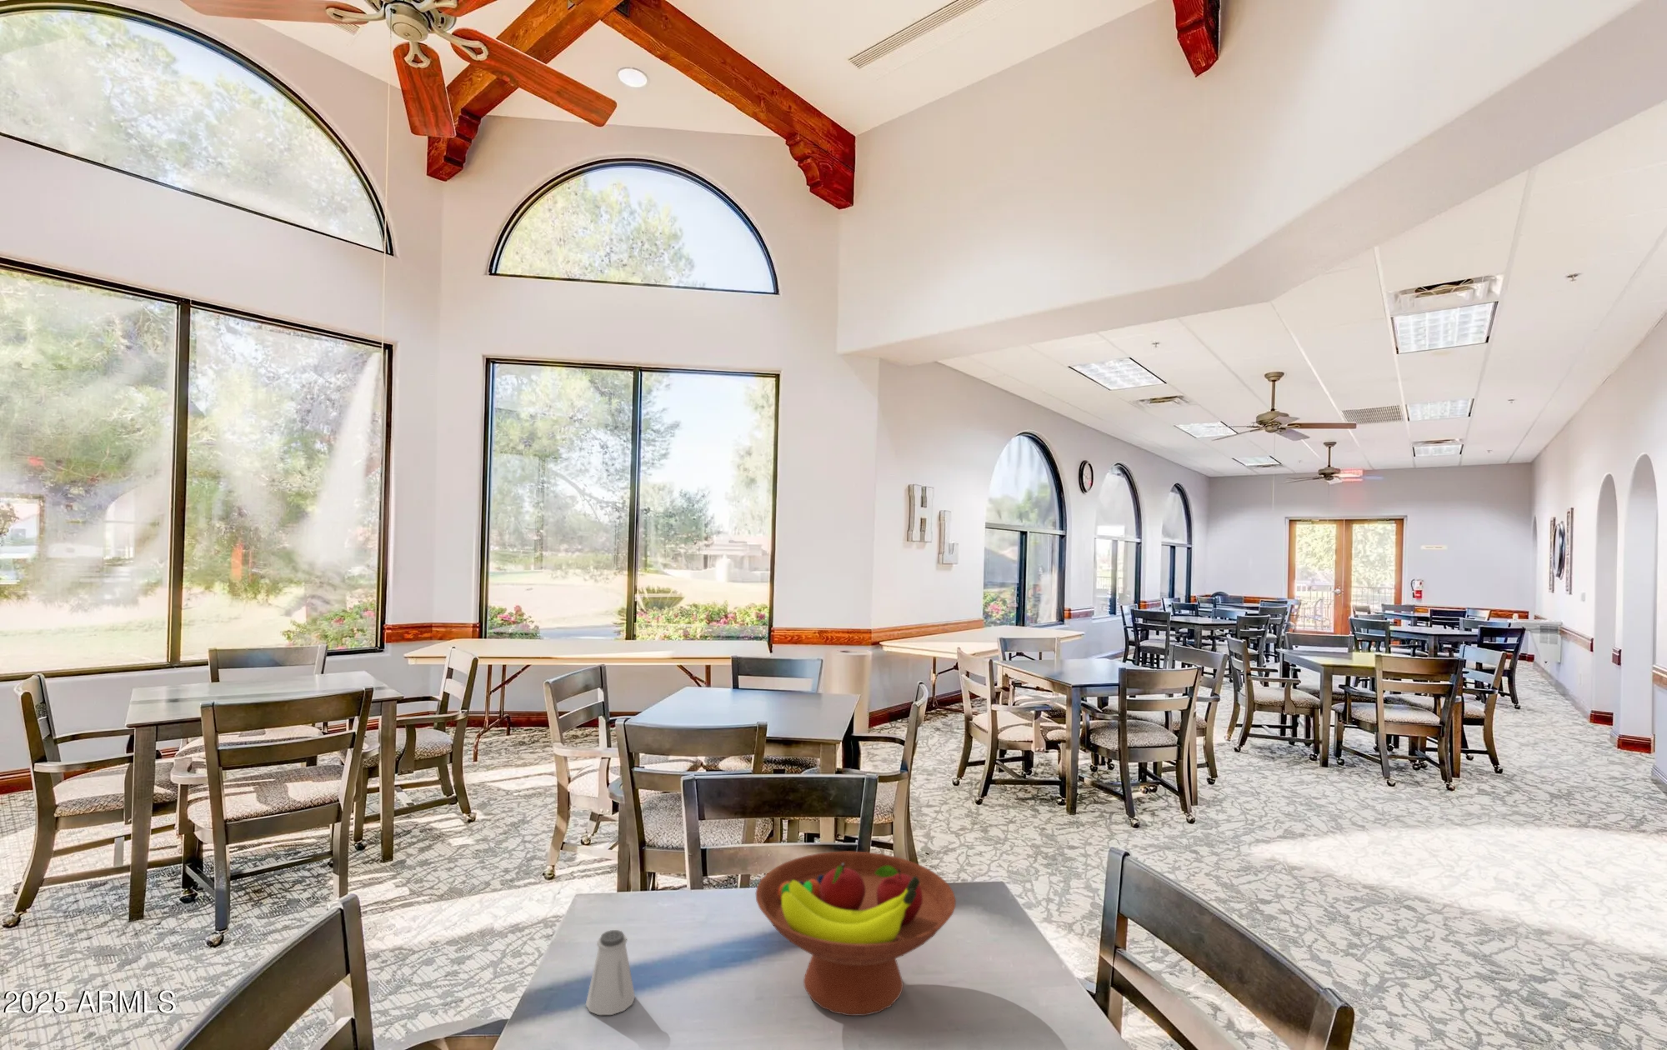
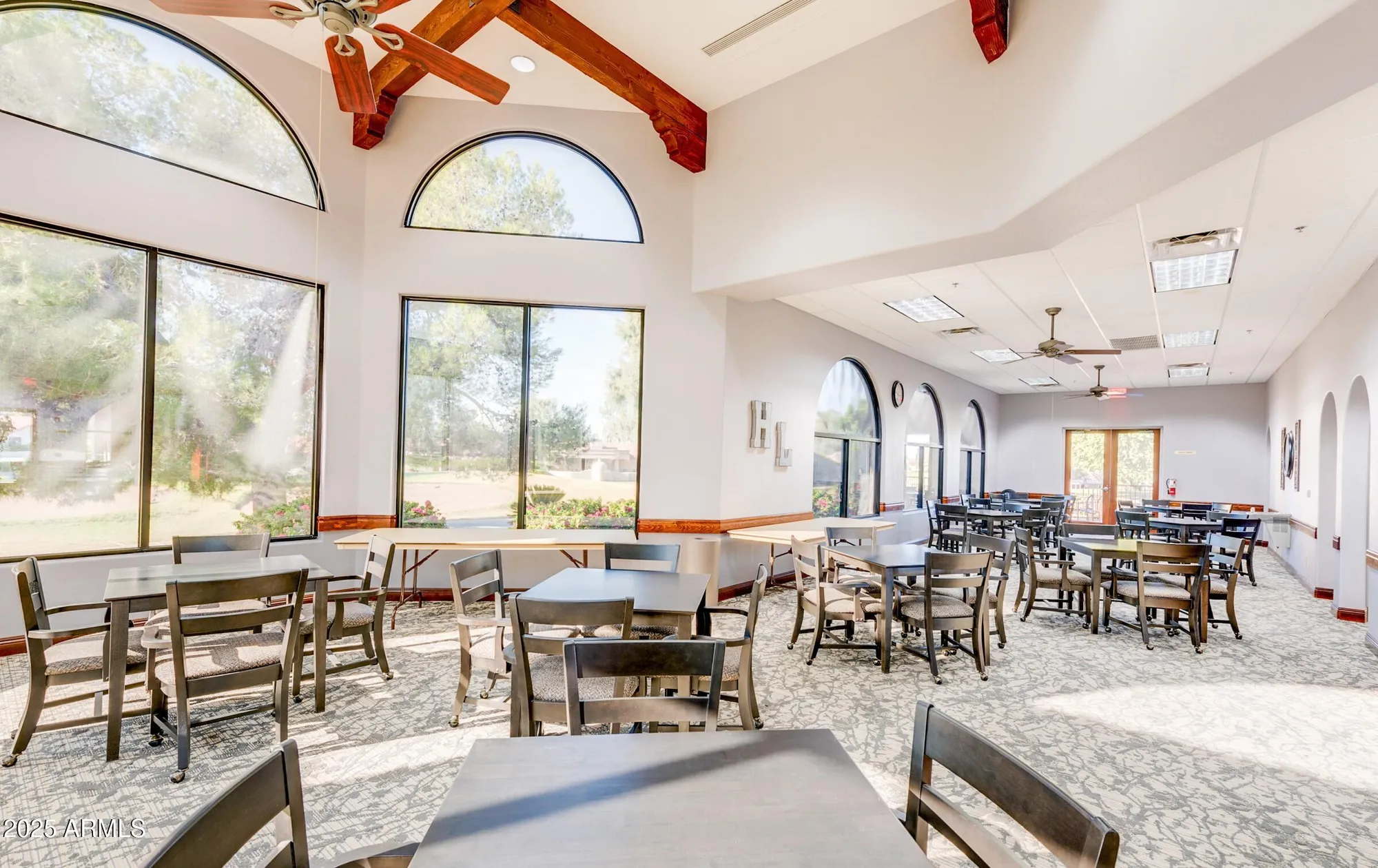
- fruit bowl (854, 921)
- saltshaker (611, 968)
